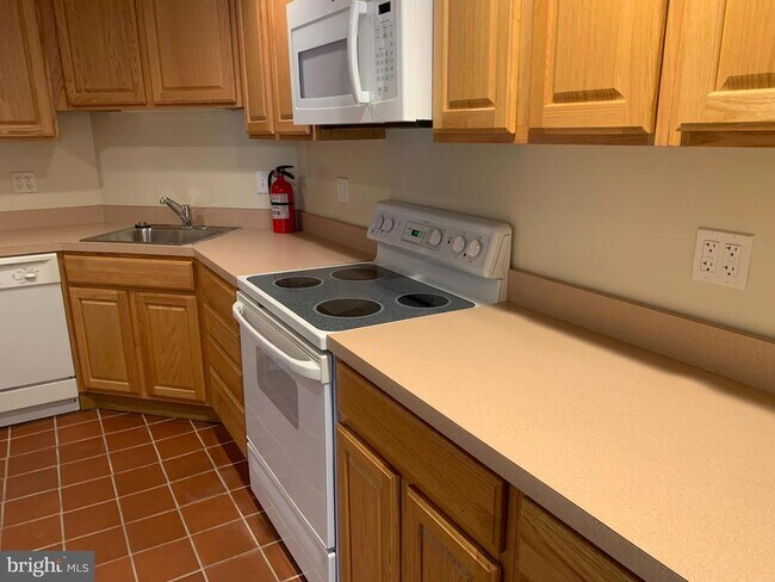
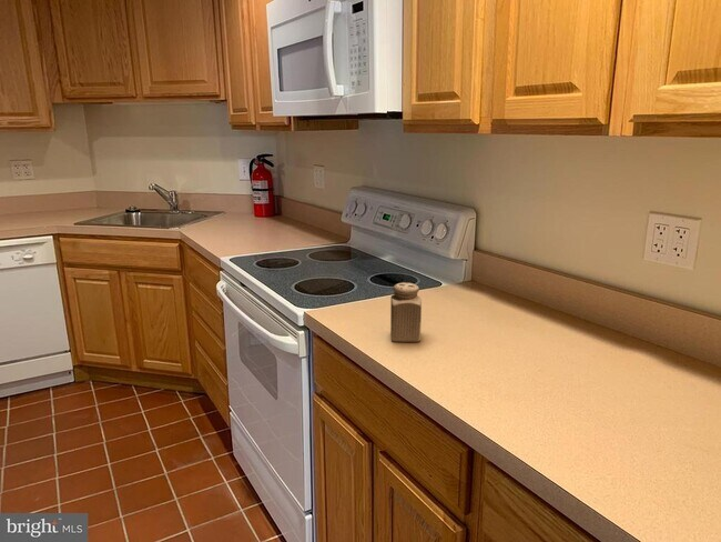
+ salt shaker (405, 311)
